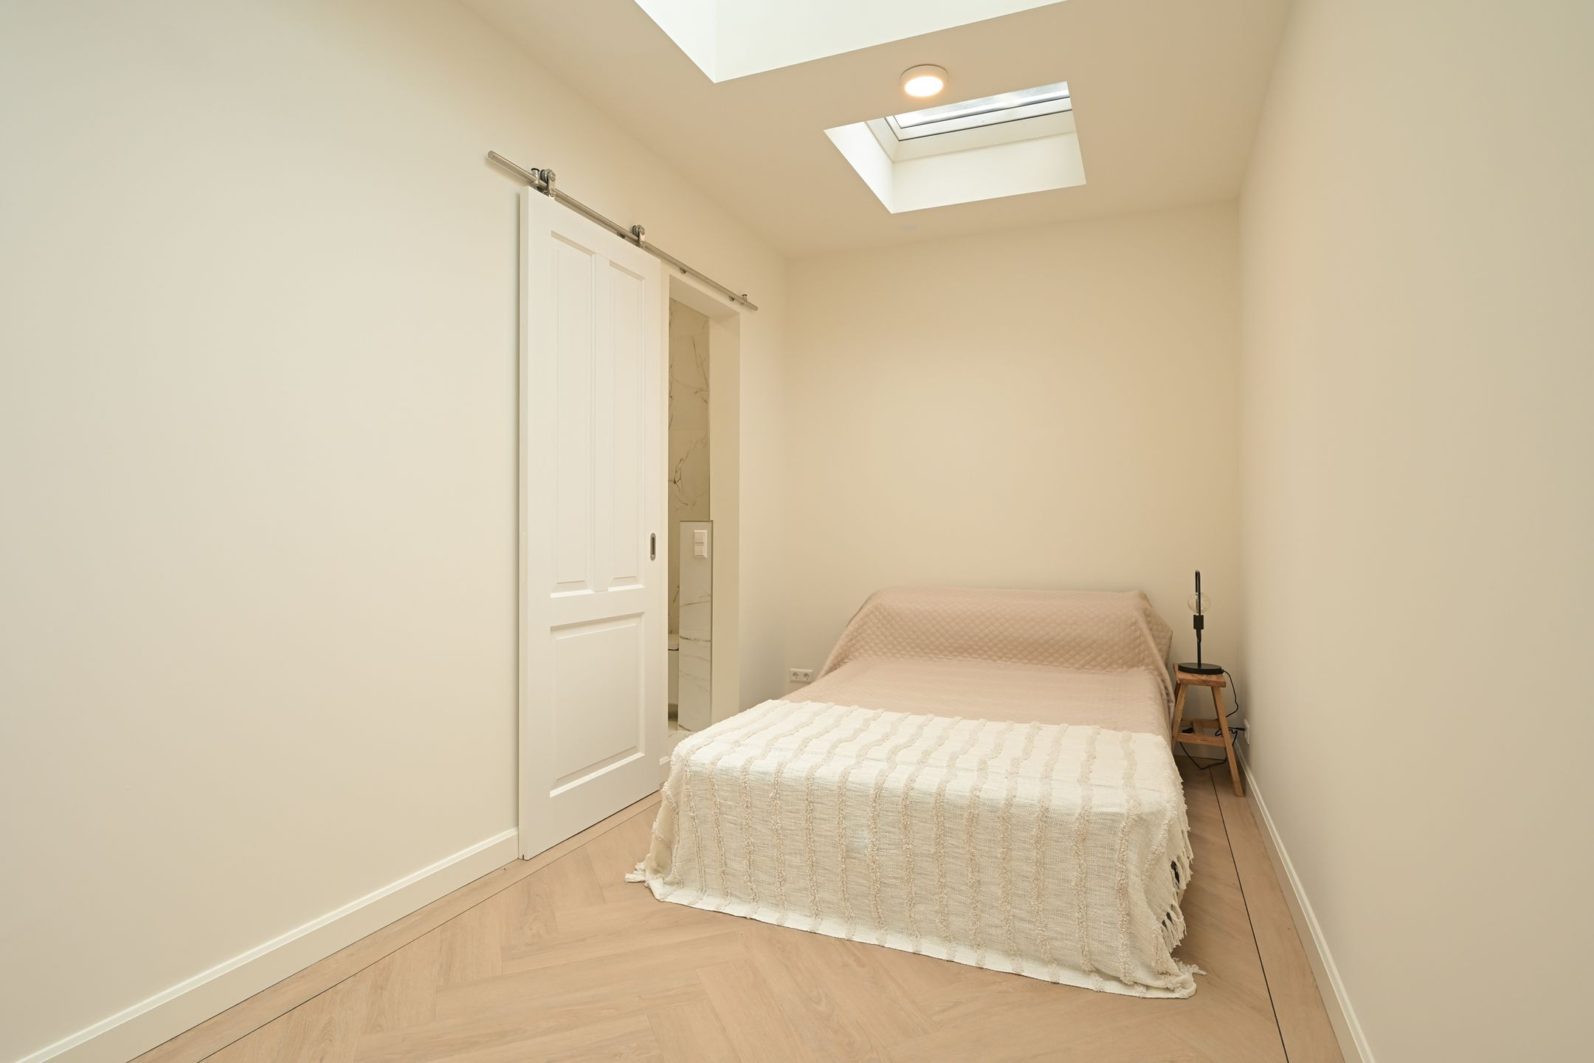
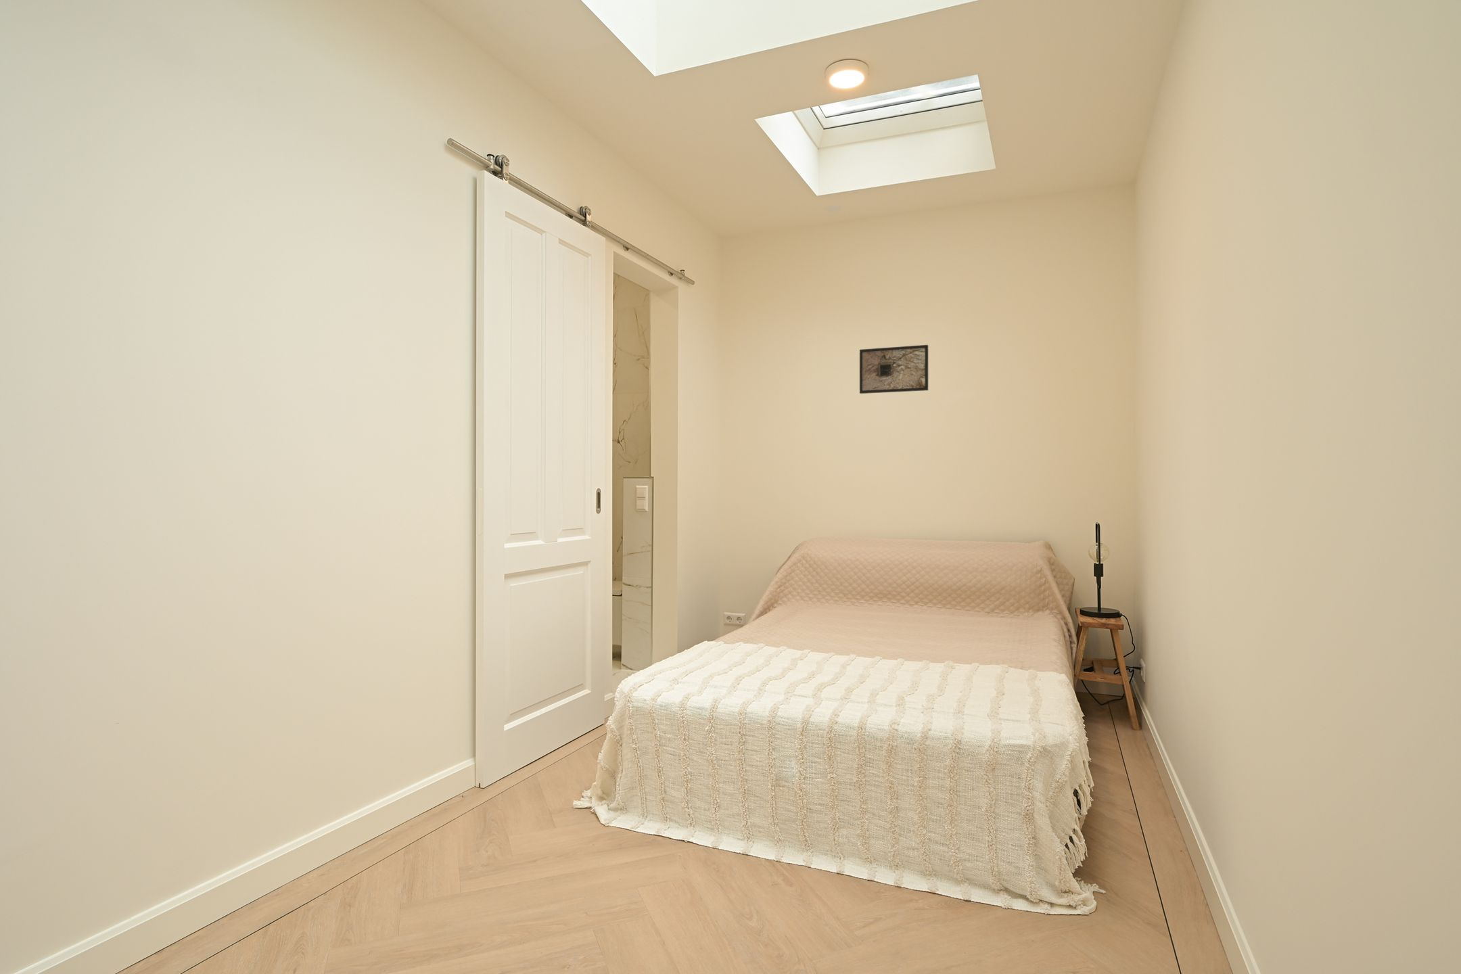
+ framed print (892, 370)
